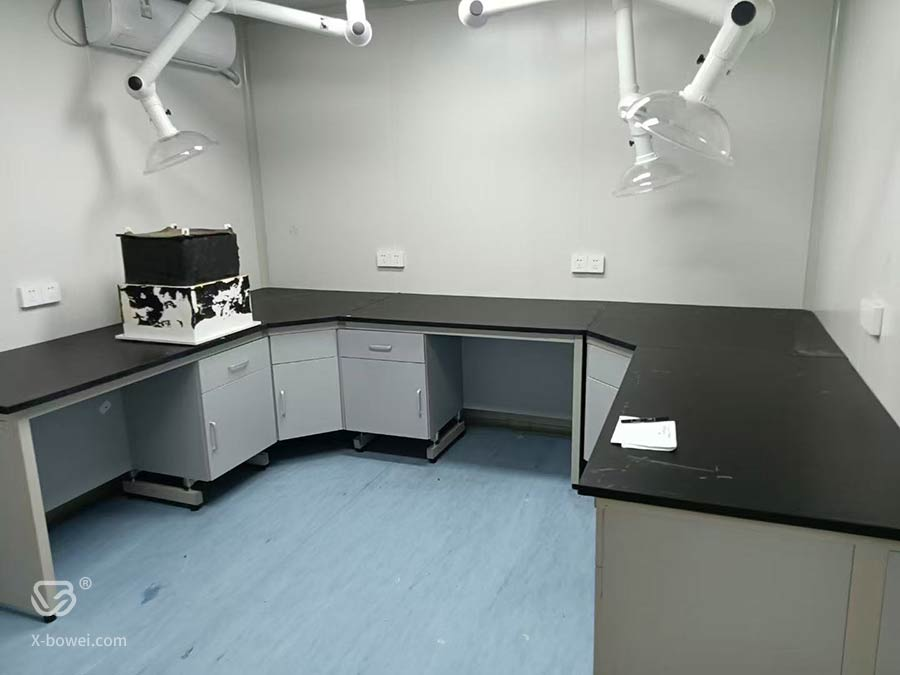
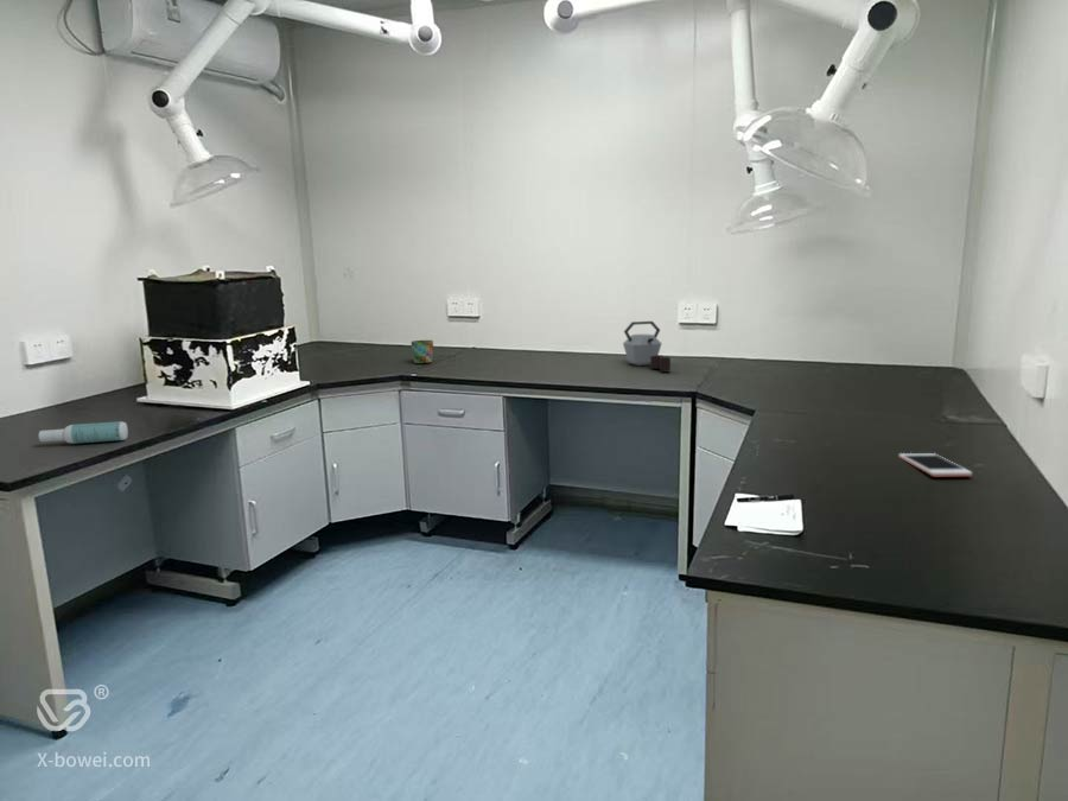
+ cell phone (933, 464)
+ mug (421, 351)
+ kettle (650, 344)
+ spray bottle (83, 433)
